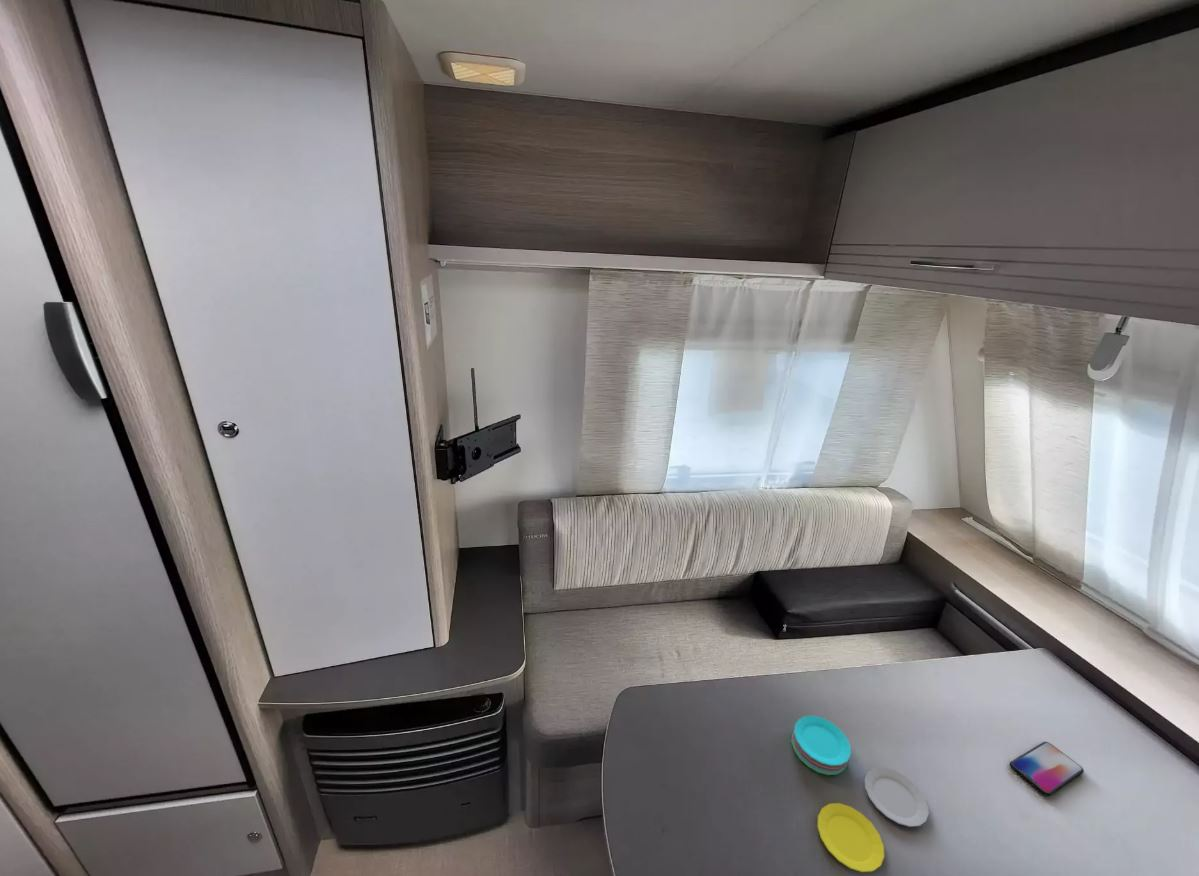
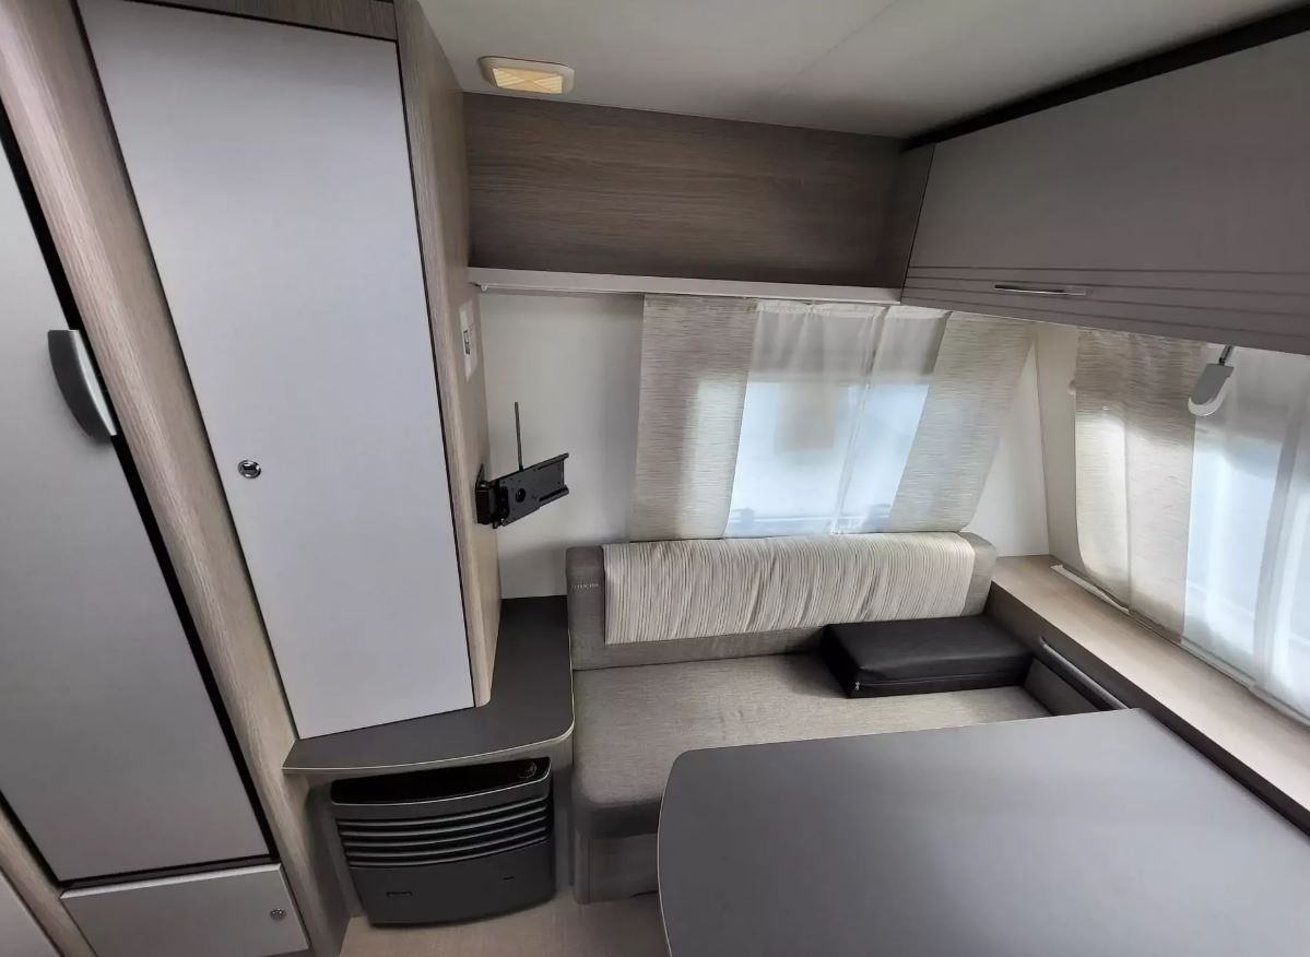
- smartphone (1046, 767)
- plate (865, 785)
